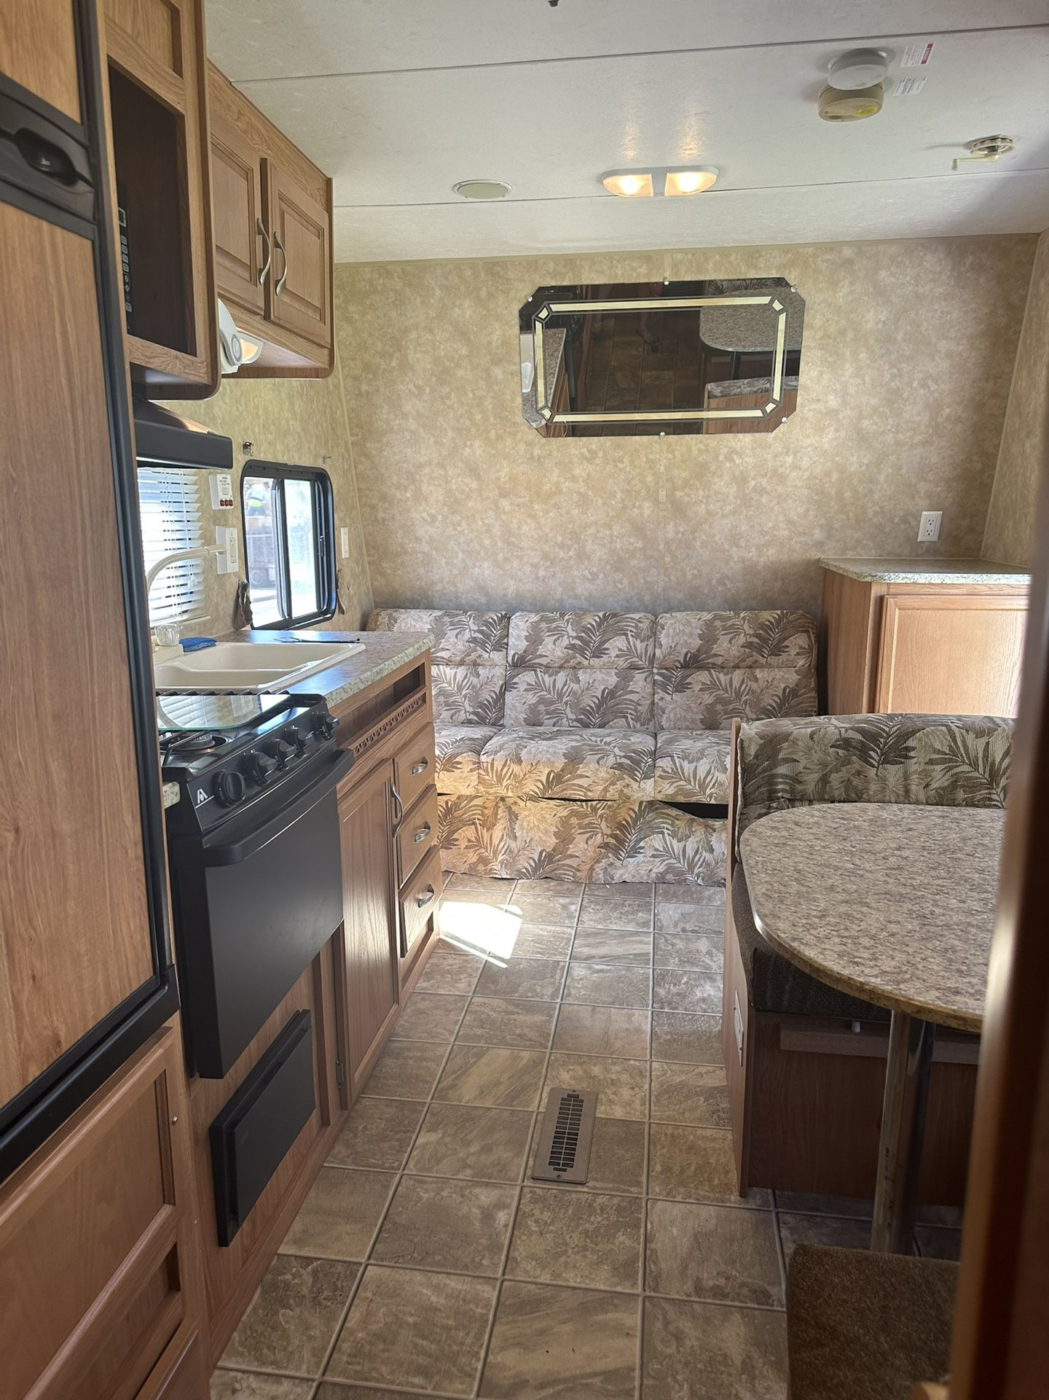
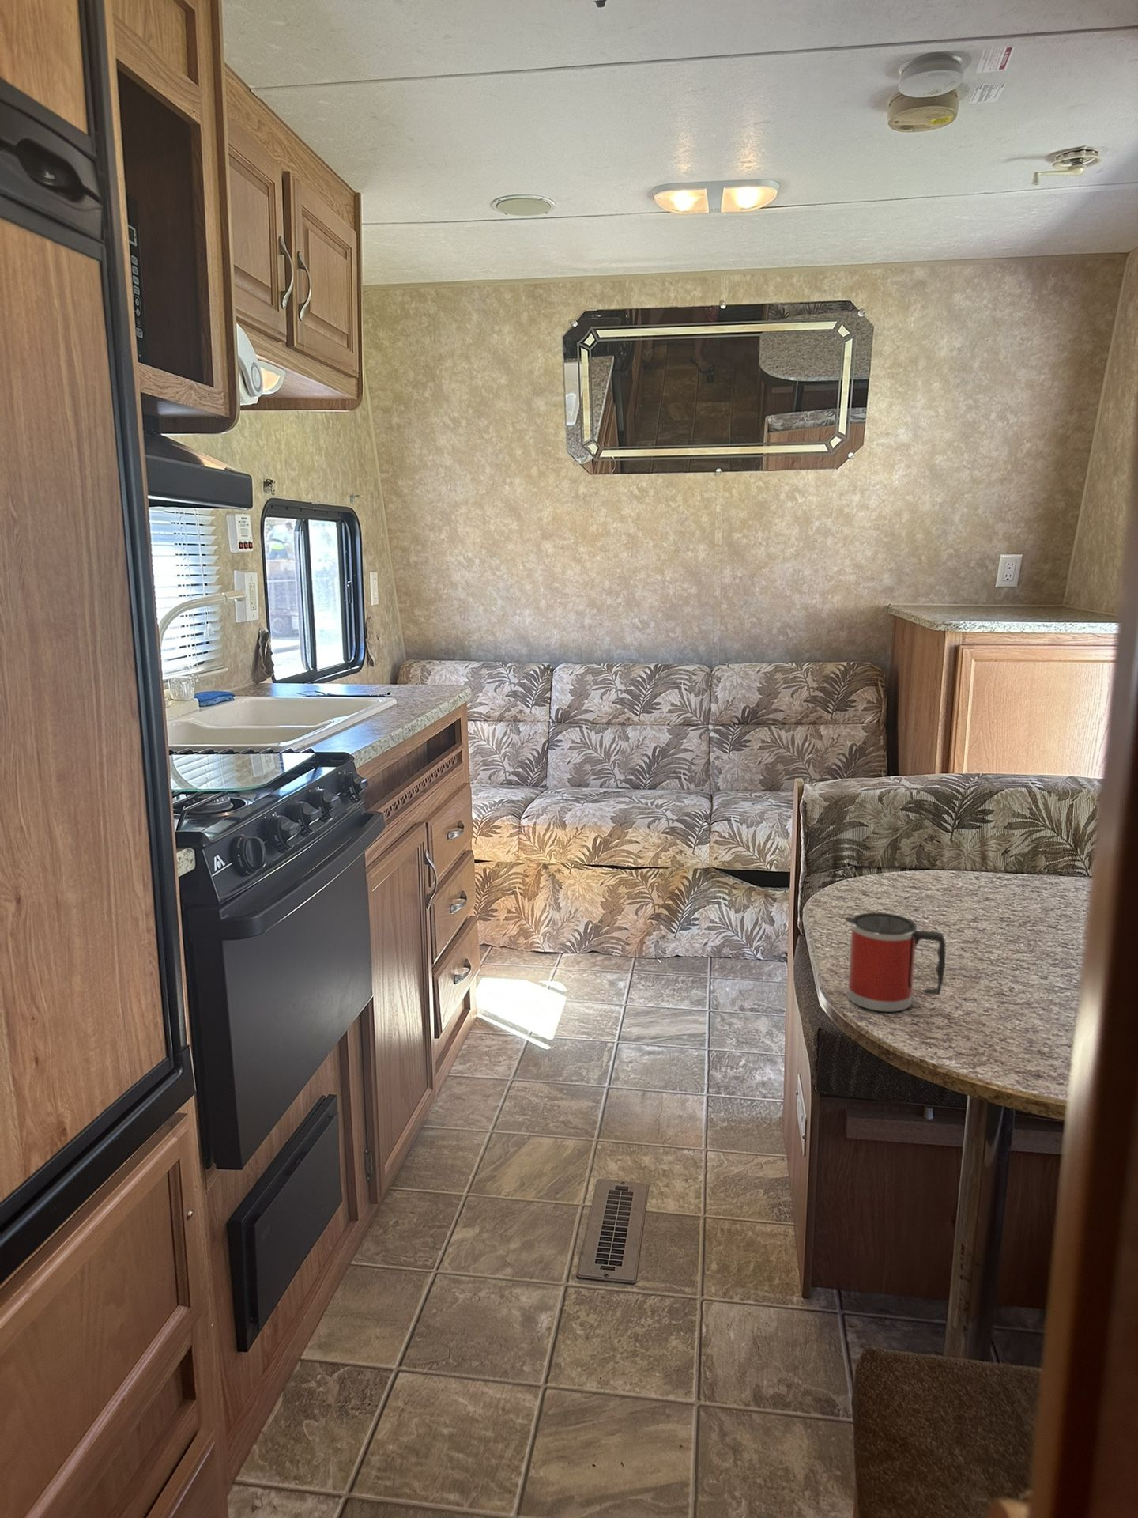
+ mug (892, 961)
